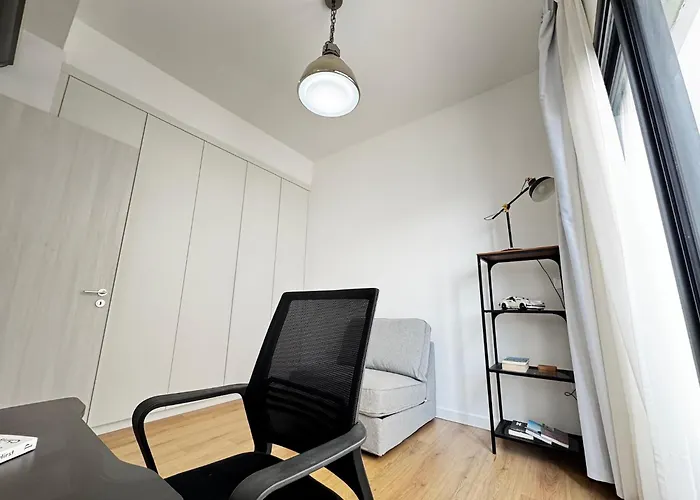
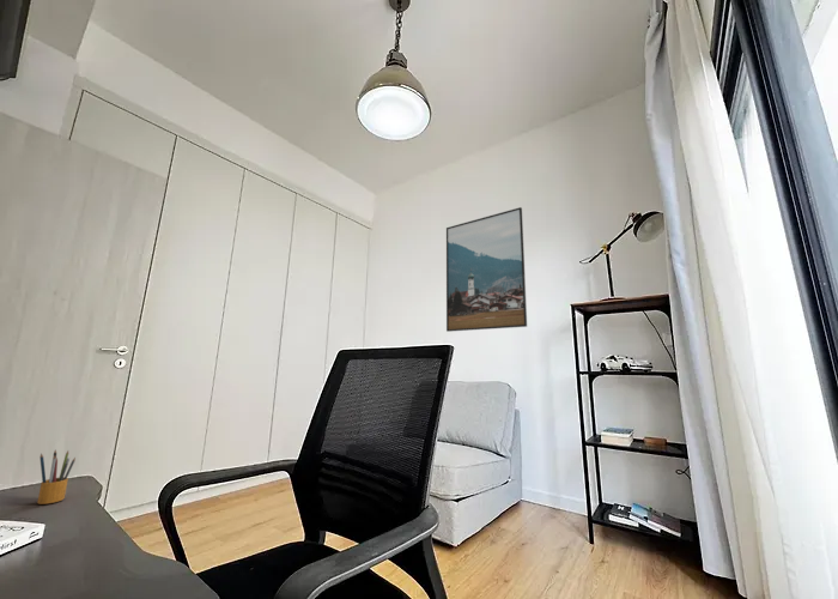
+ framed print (482, 272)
+ pencil box (54, 474)
